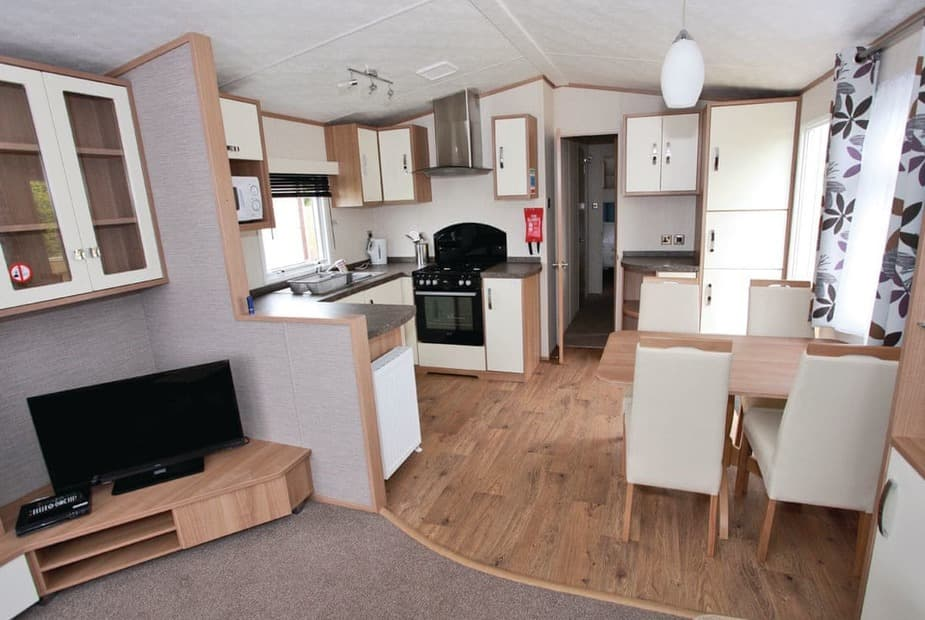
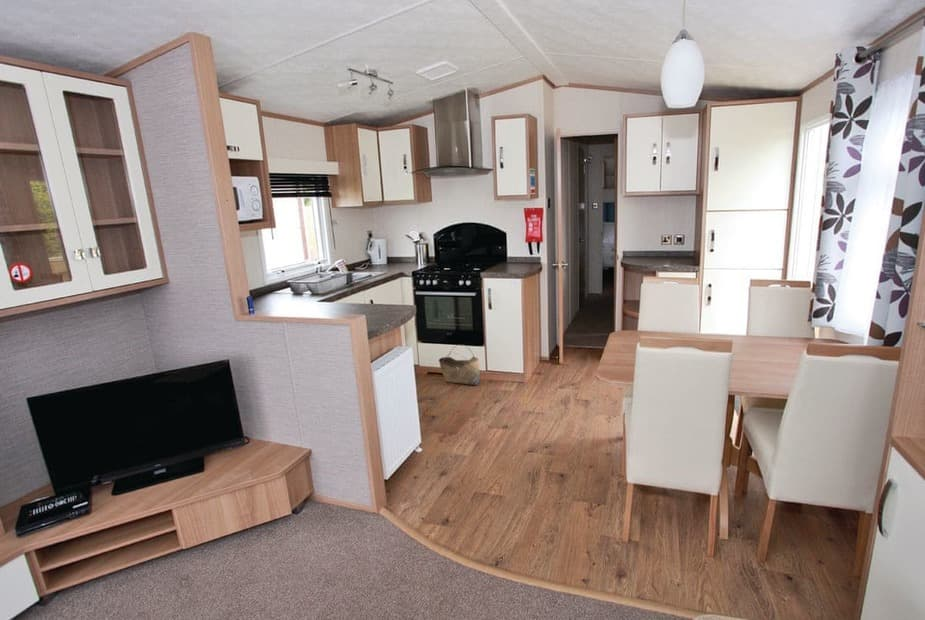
+ basket (458, 365)
